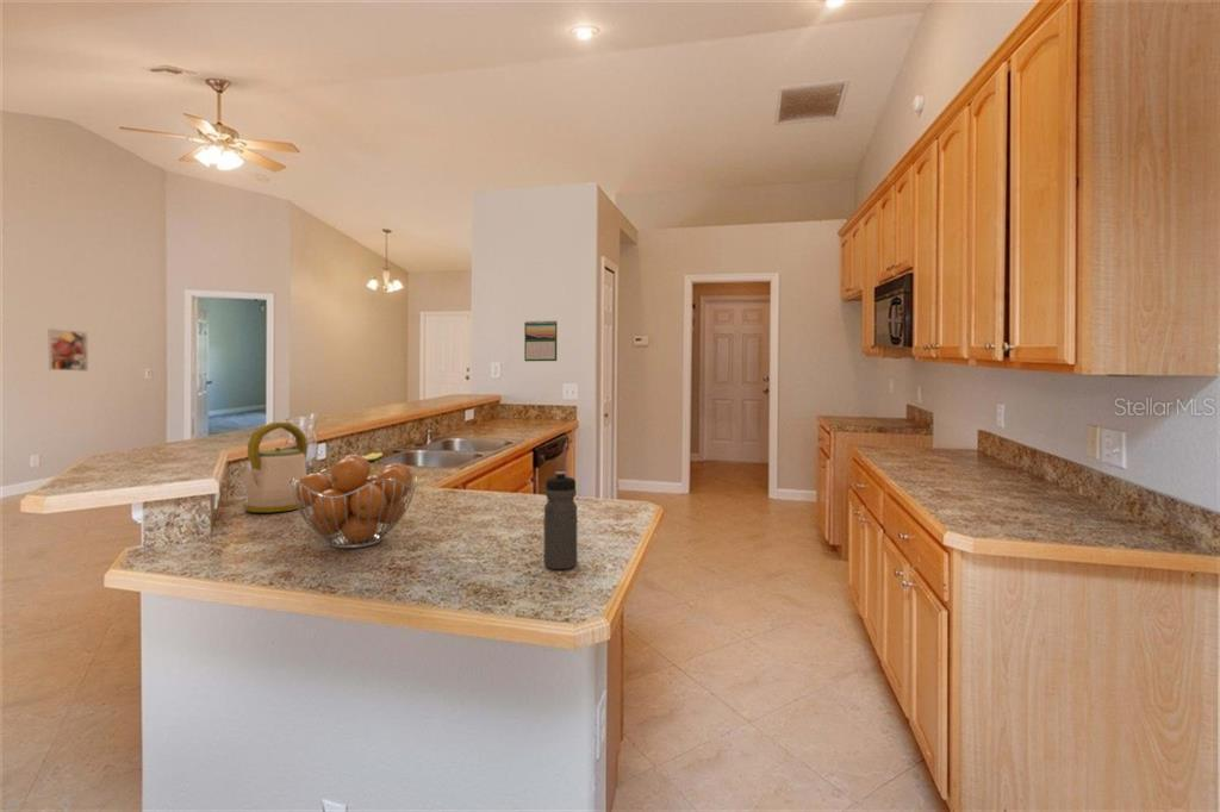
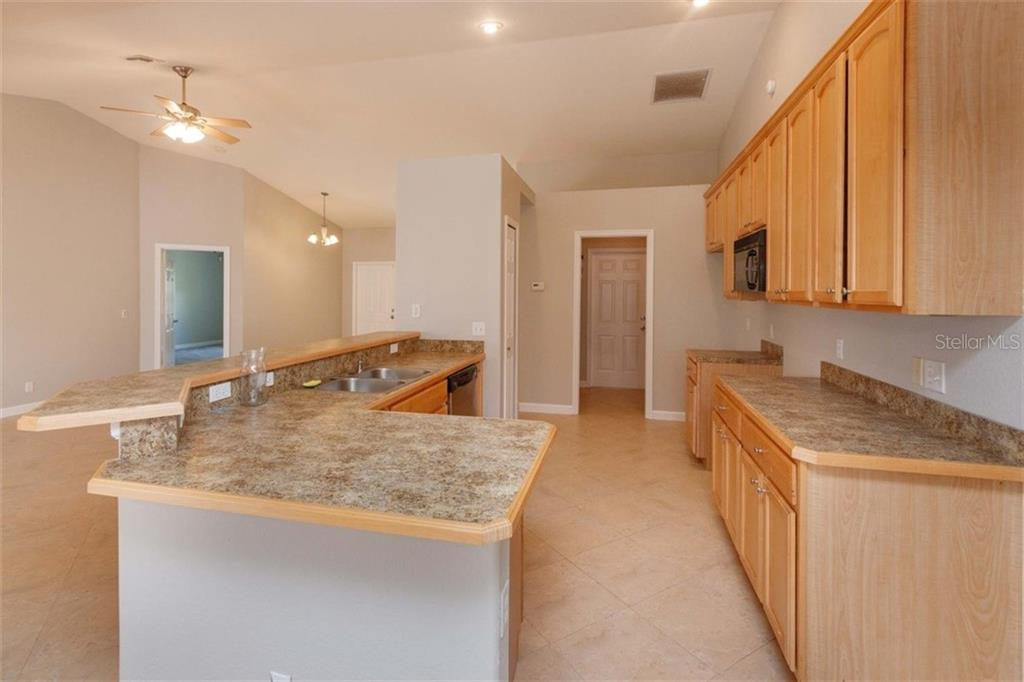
- kettle (273, 464)
- water bottle (560, 518)
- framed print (68, 350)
- fruit basket (356, 499)
- calendar (540, 341)
